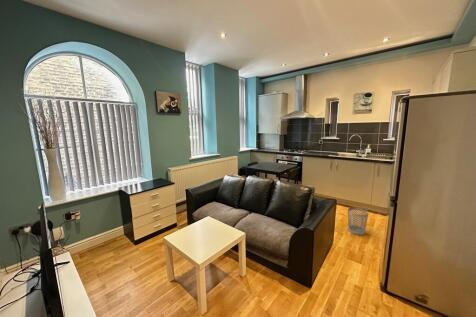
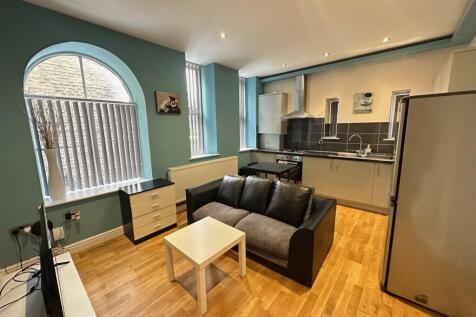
- wastebasket (357, 221)
